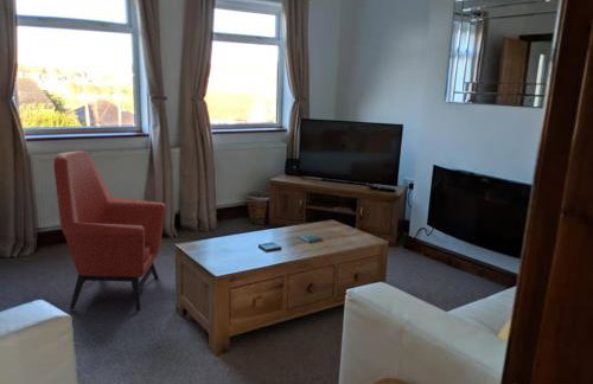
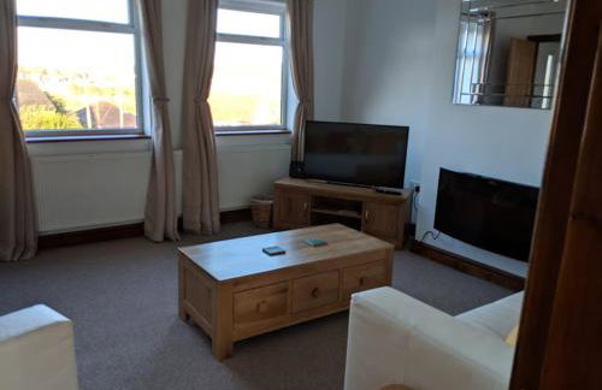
- armchair (121, 225)
